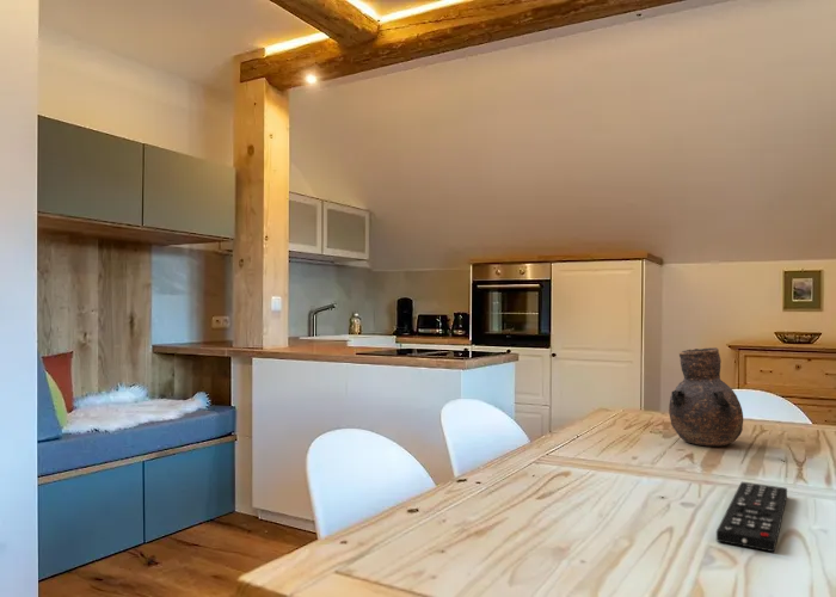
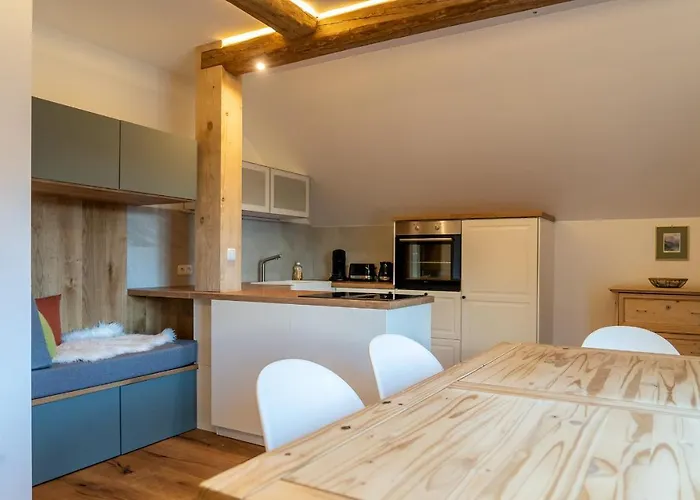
- remote control (755, 510)
- vase (705, 395)
